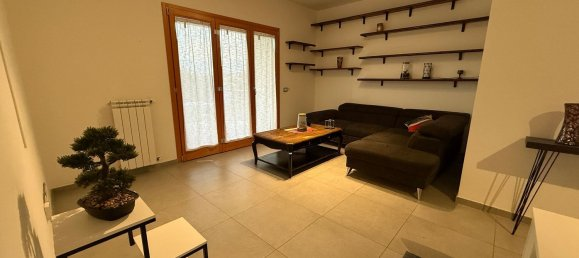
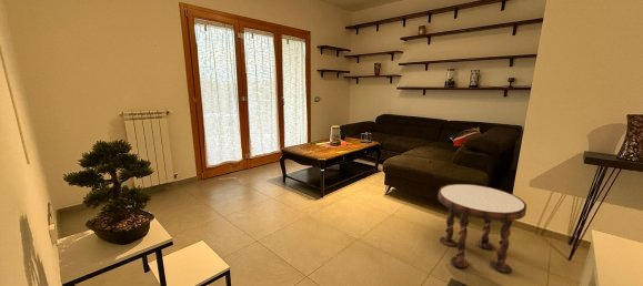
+ side table (482, 228)
